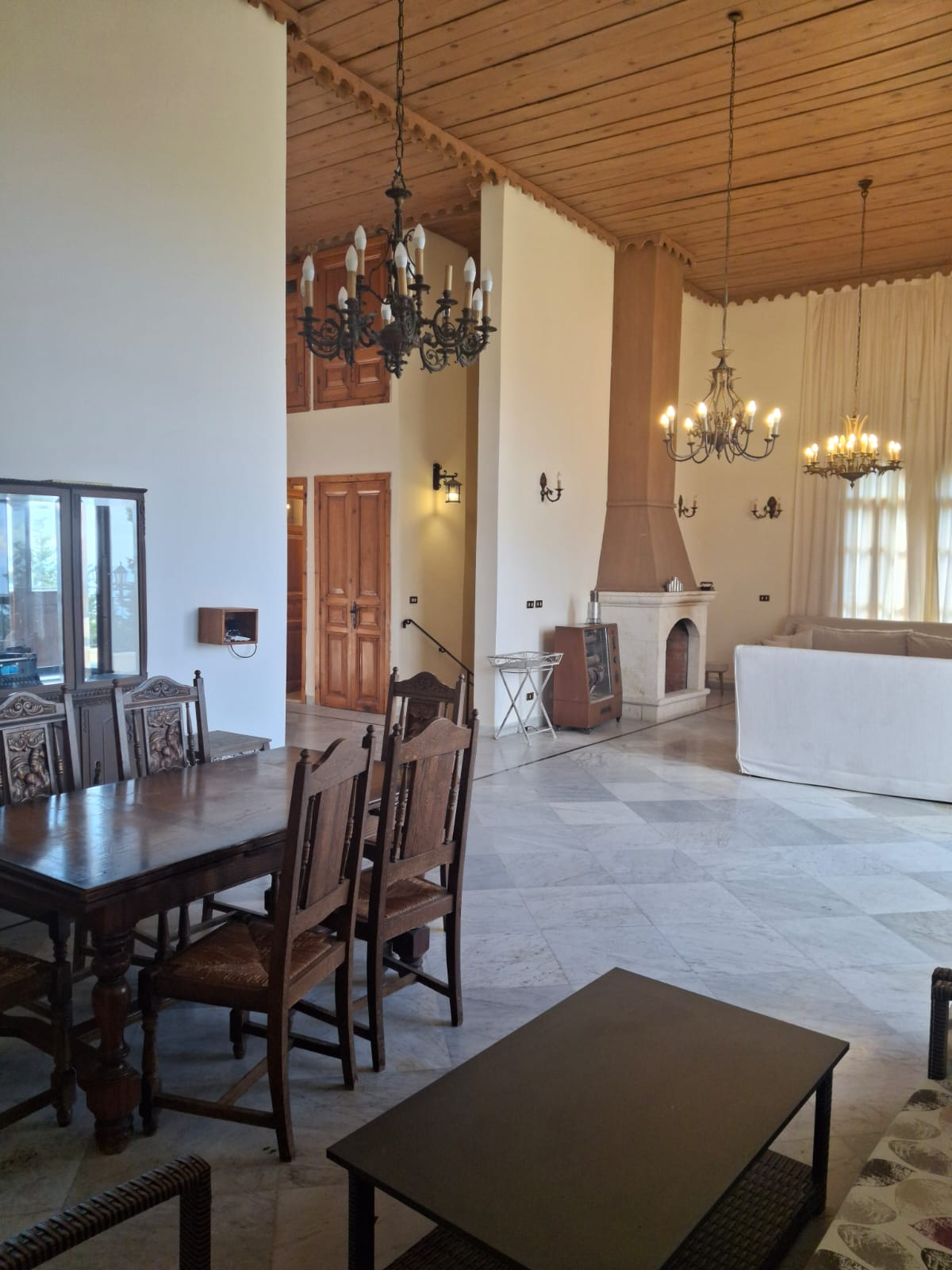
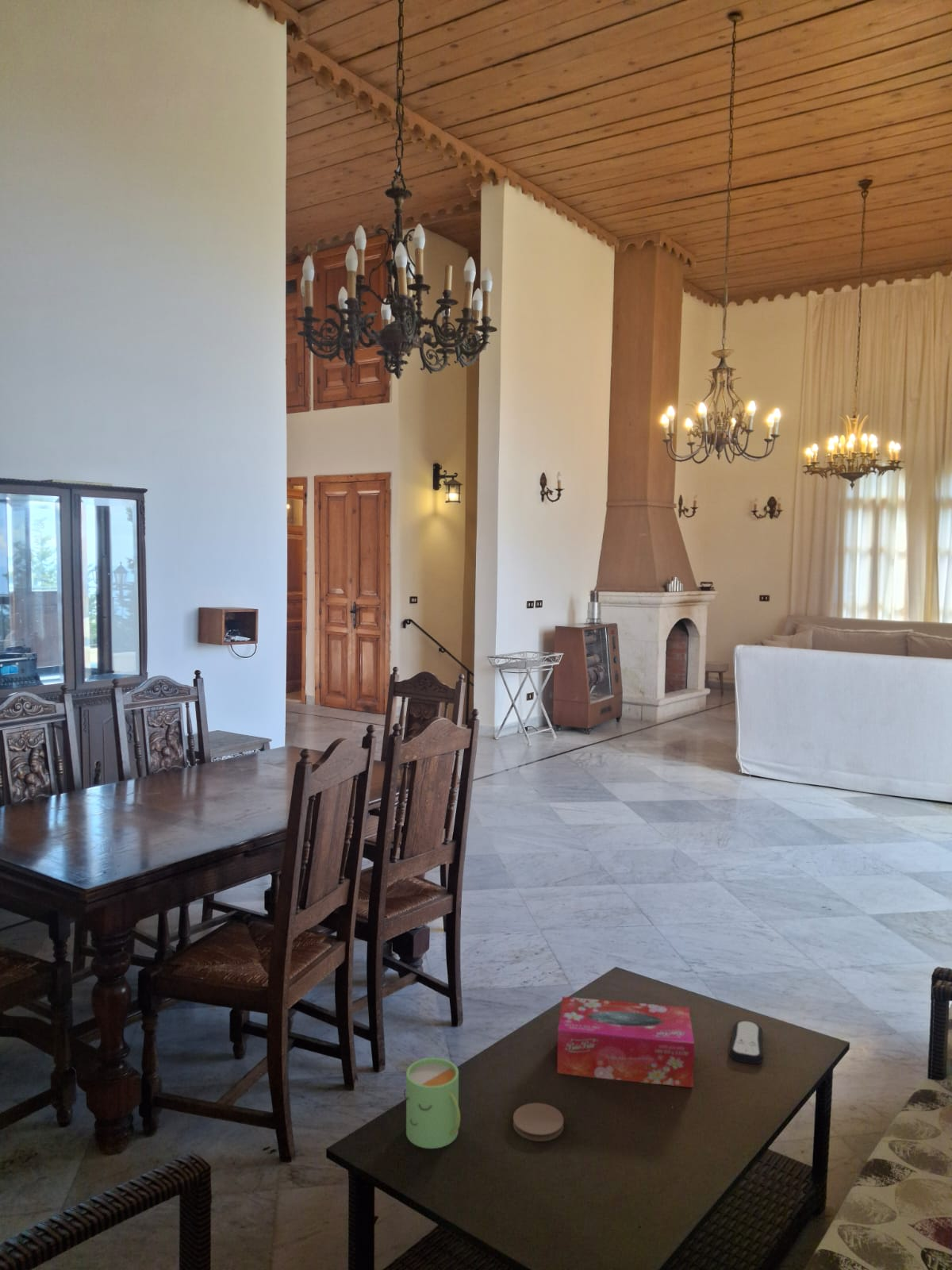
+ mug (436, 1105)
+ remote control (747, 1041)
+ coaster (538, 1122)
+ tissue box (624, 1040)
